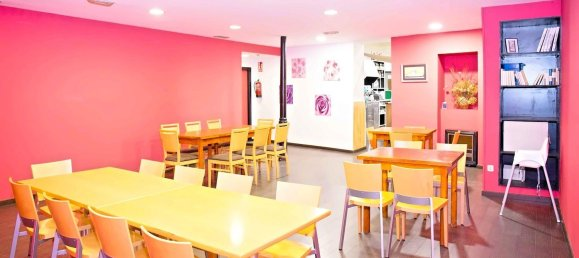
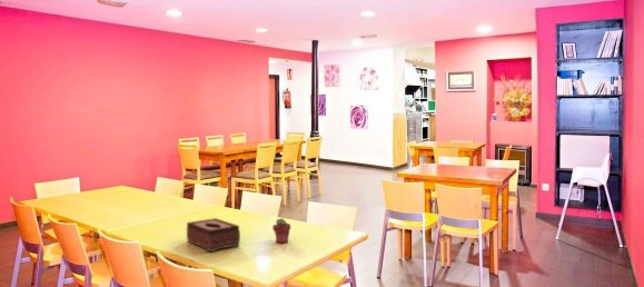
+ potted succulent (281, 229)
+ tissue box (212, 234)
